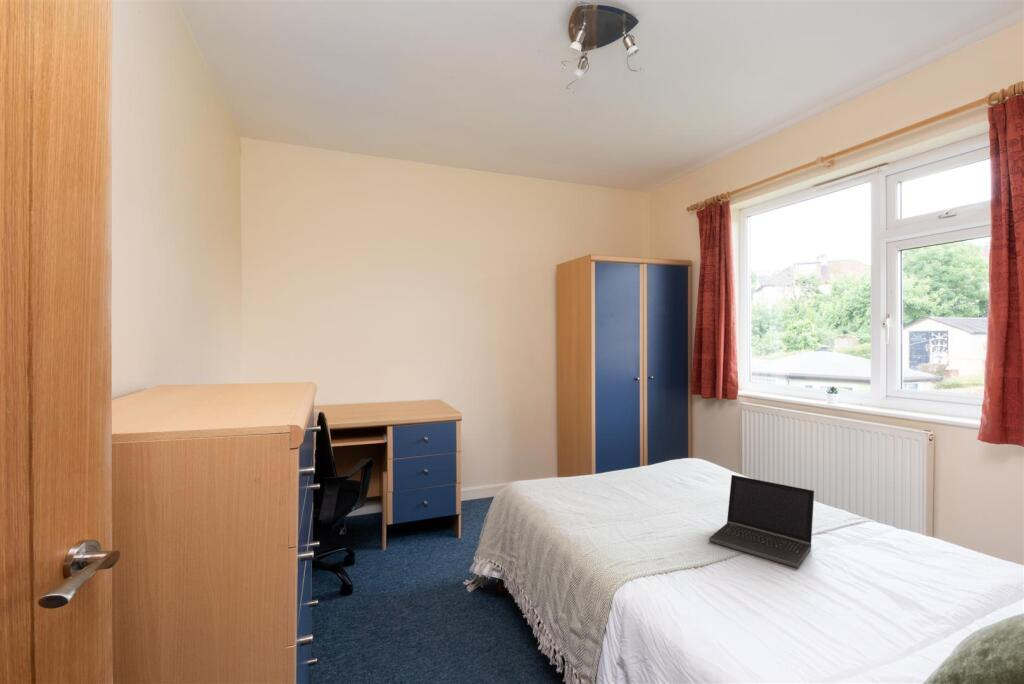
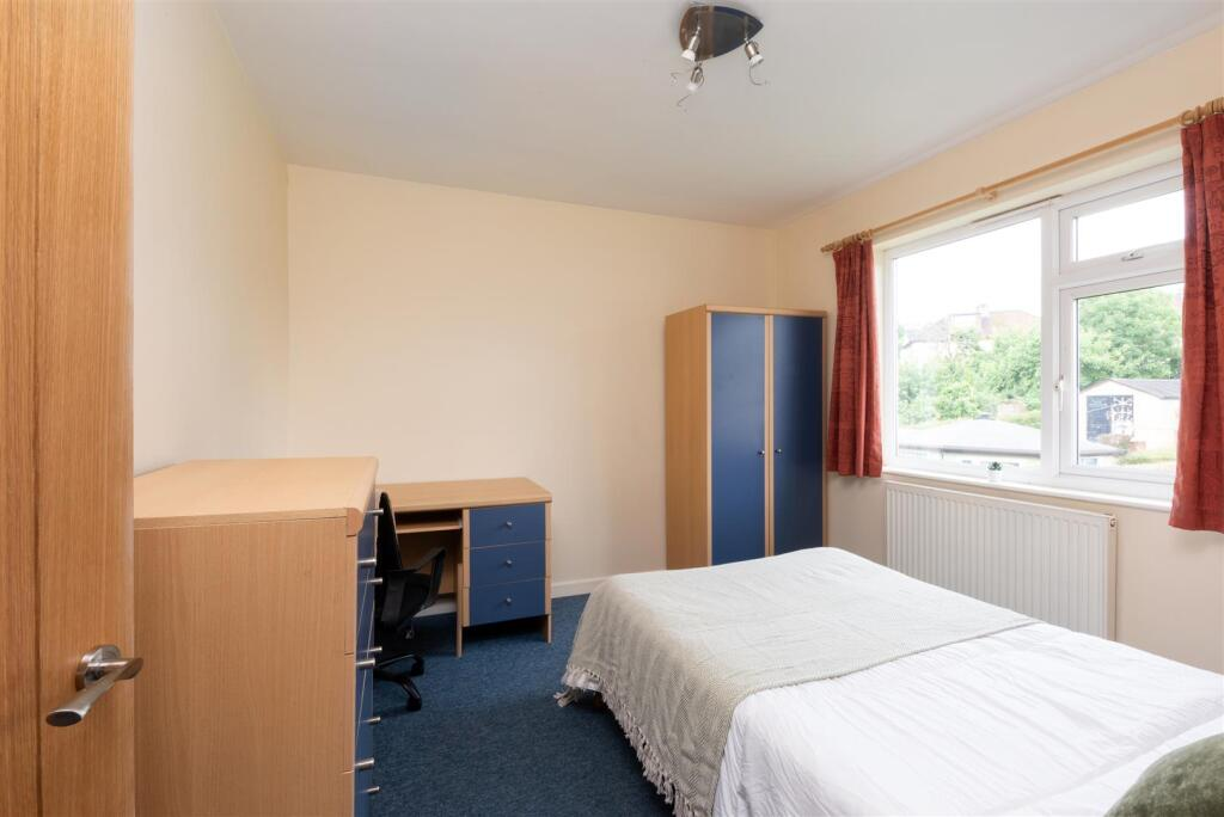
- laptop computer (761, 516)
